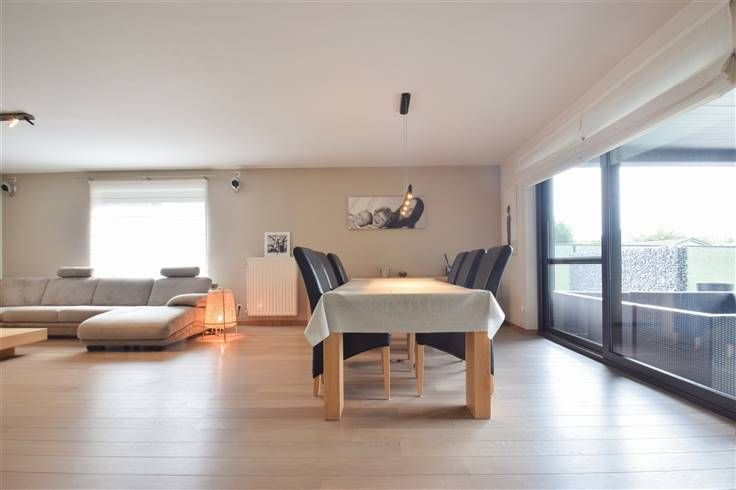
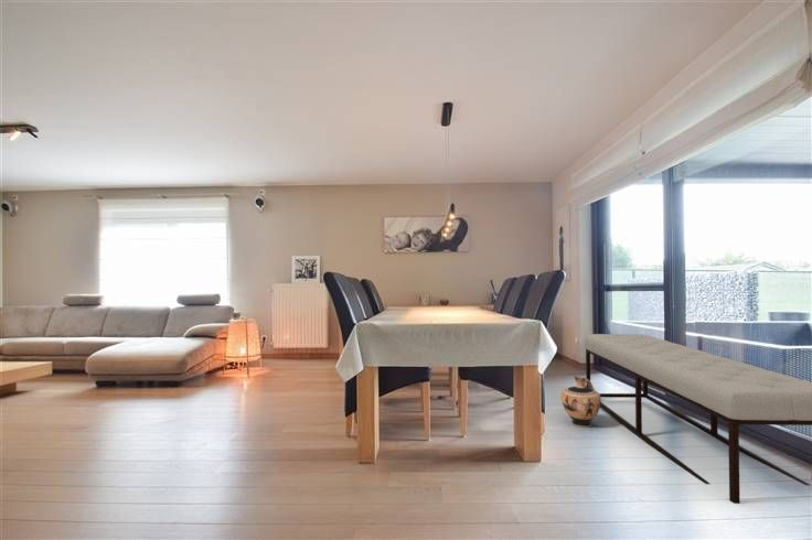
+ bench (675, 395)
+ ceramic jug (580, 400)
